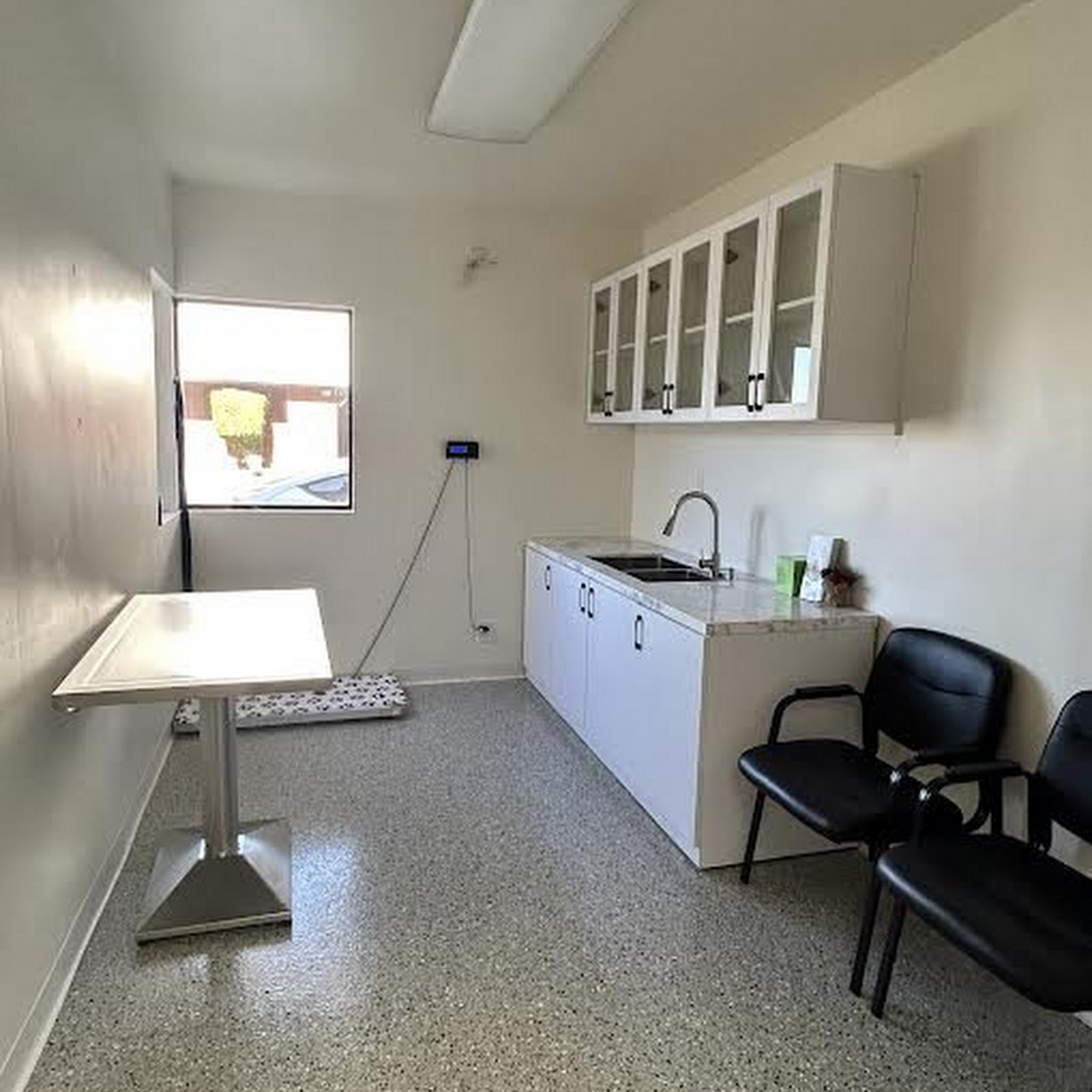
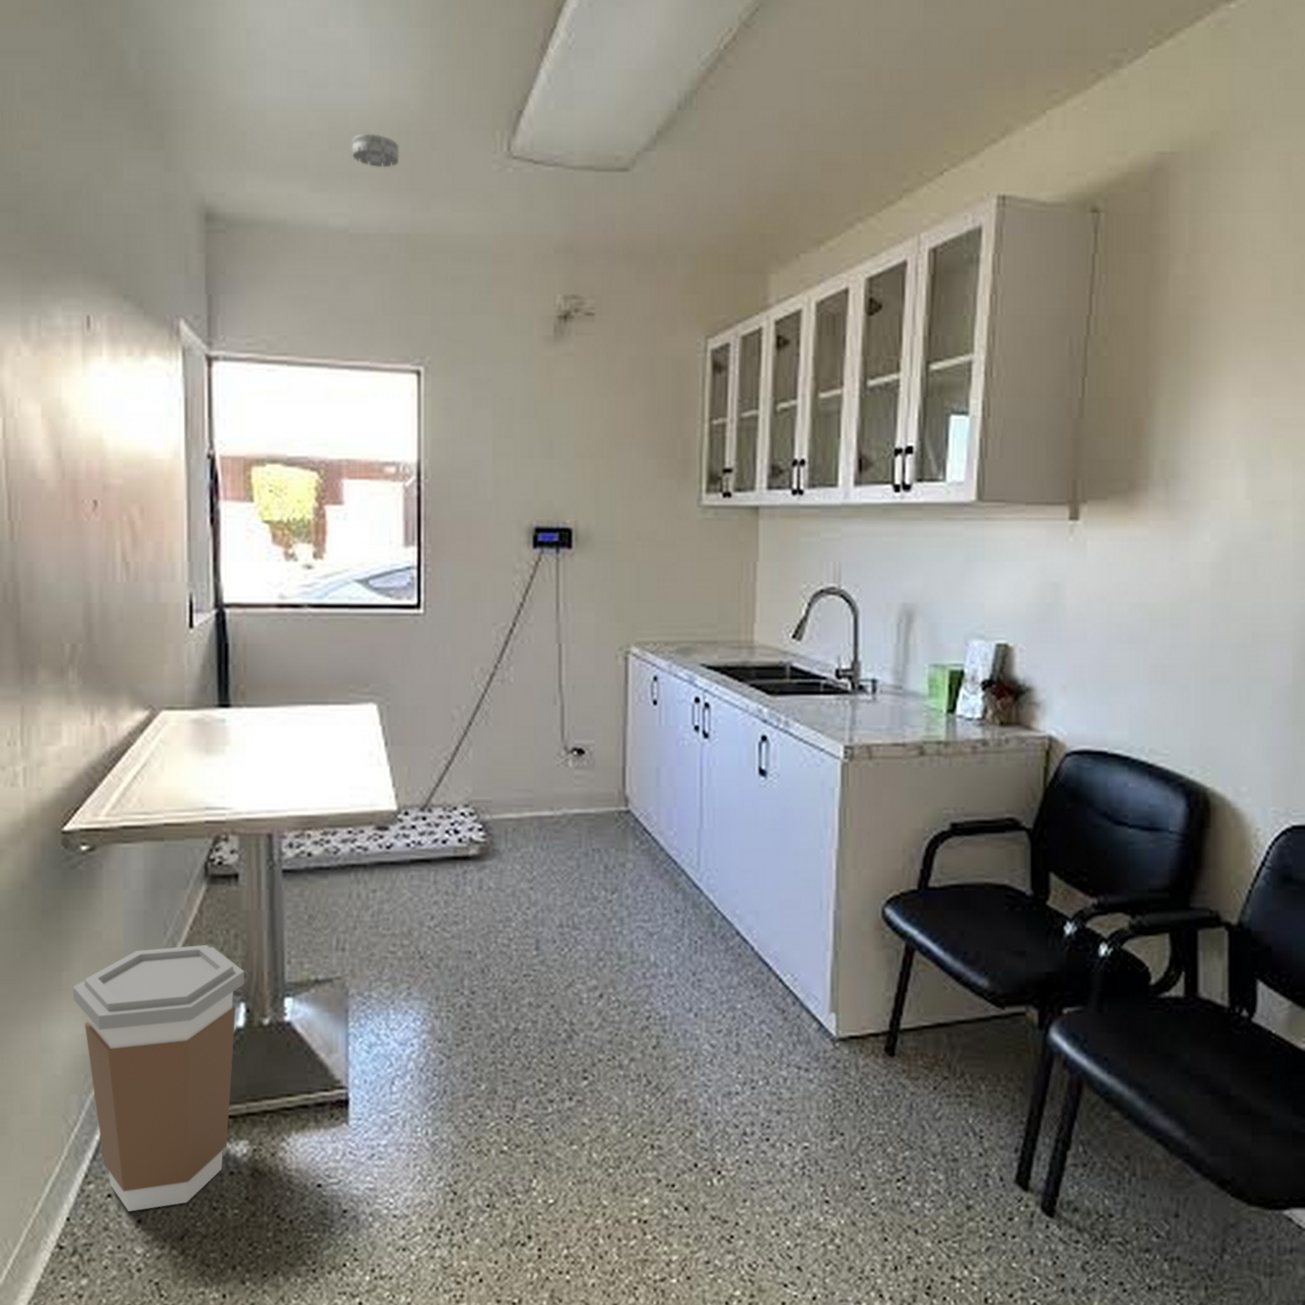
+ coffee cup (163, 1077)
+ smoke detector (375, 149)
